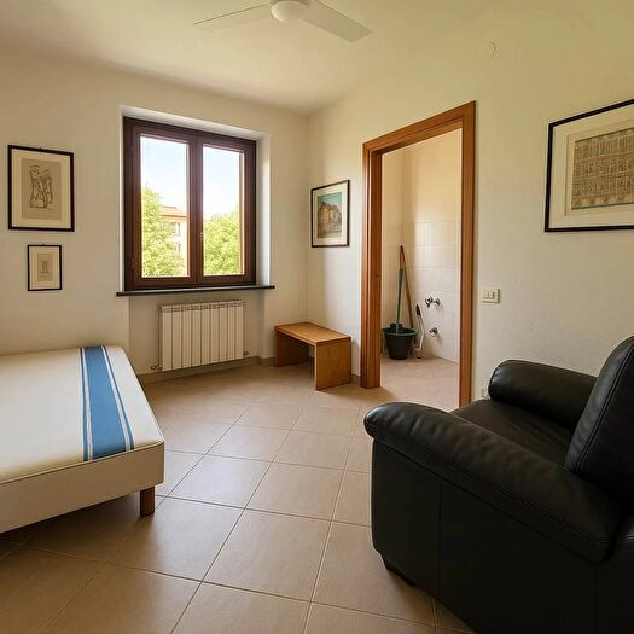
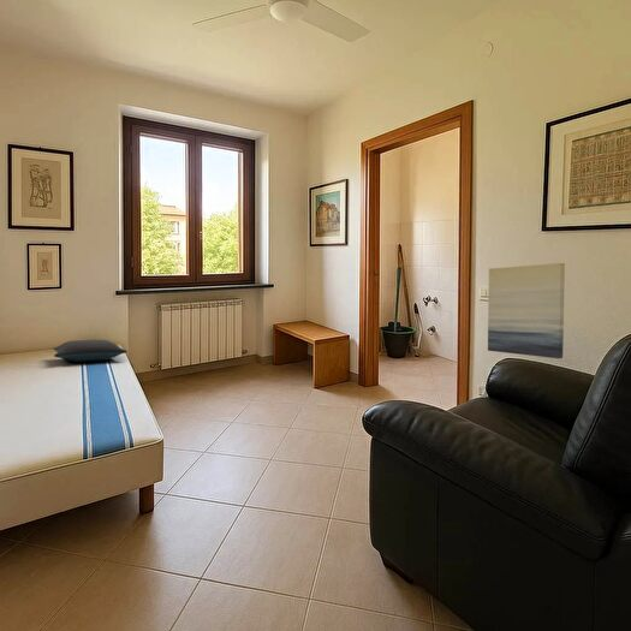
+ wall art (523, 310)
+ pillow (88, 350)
